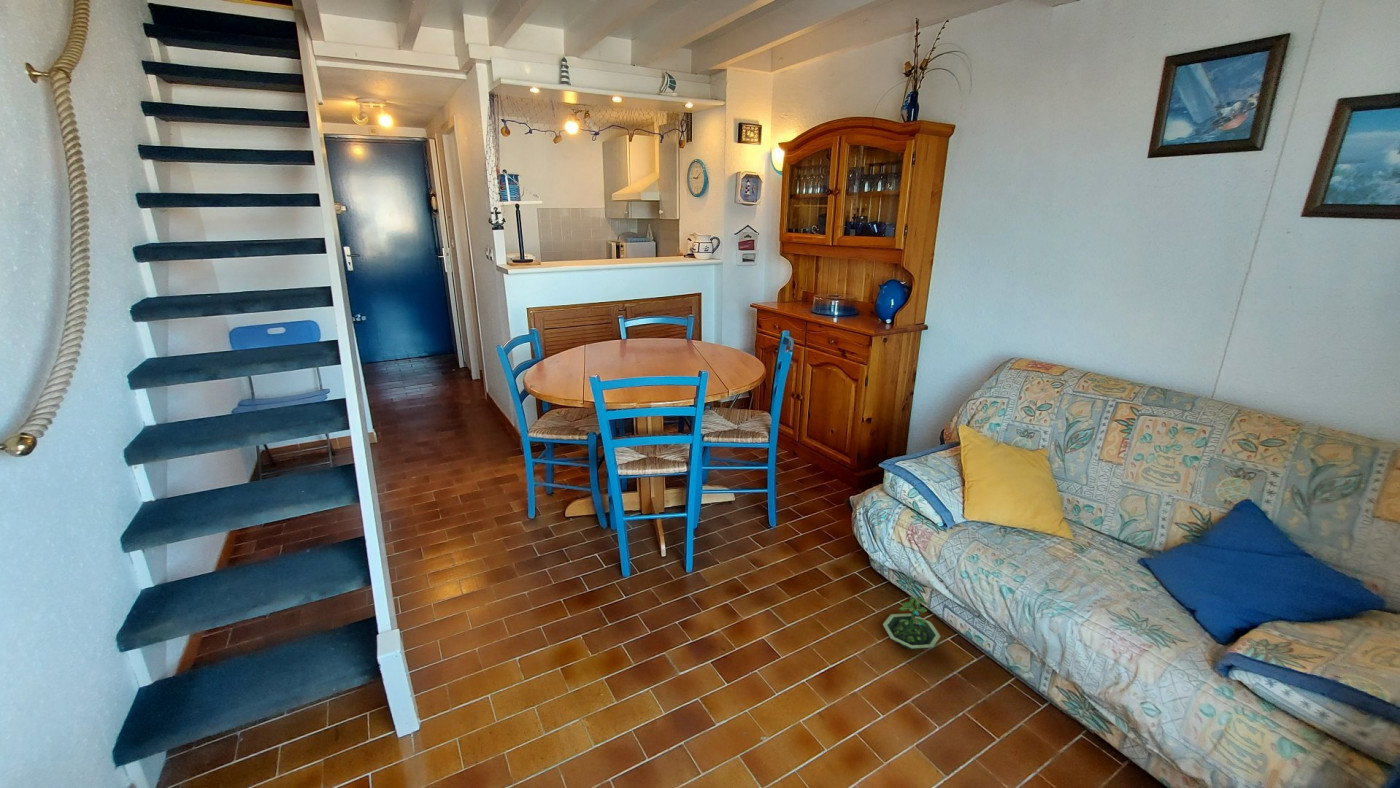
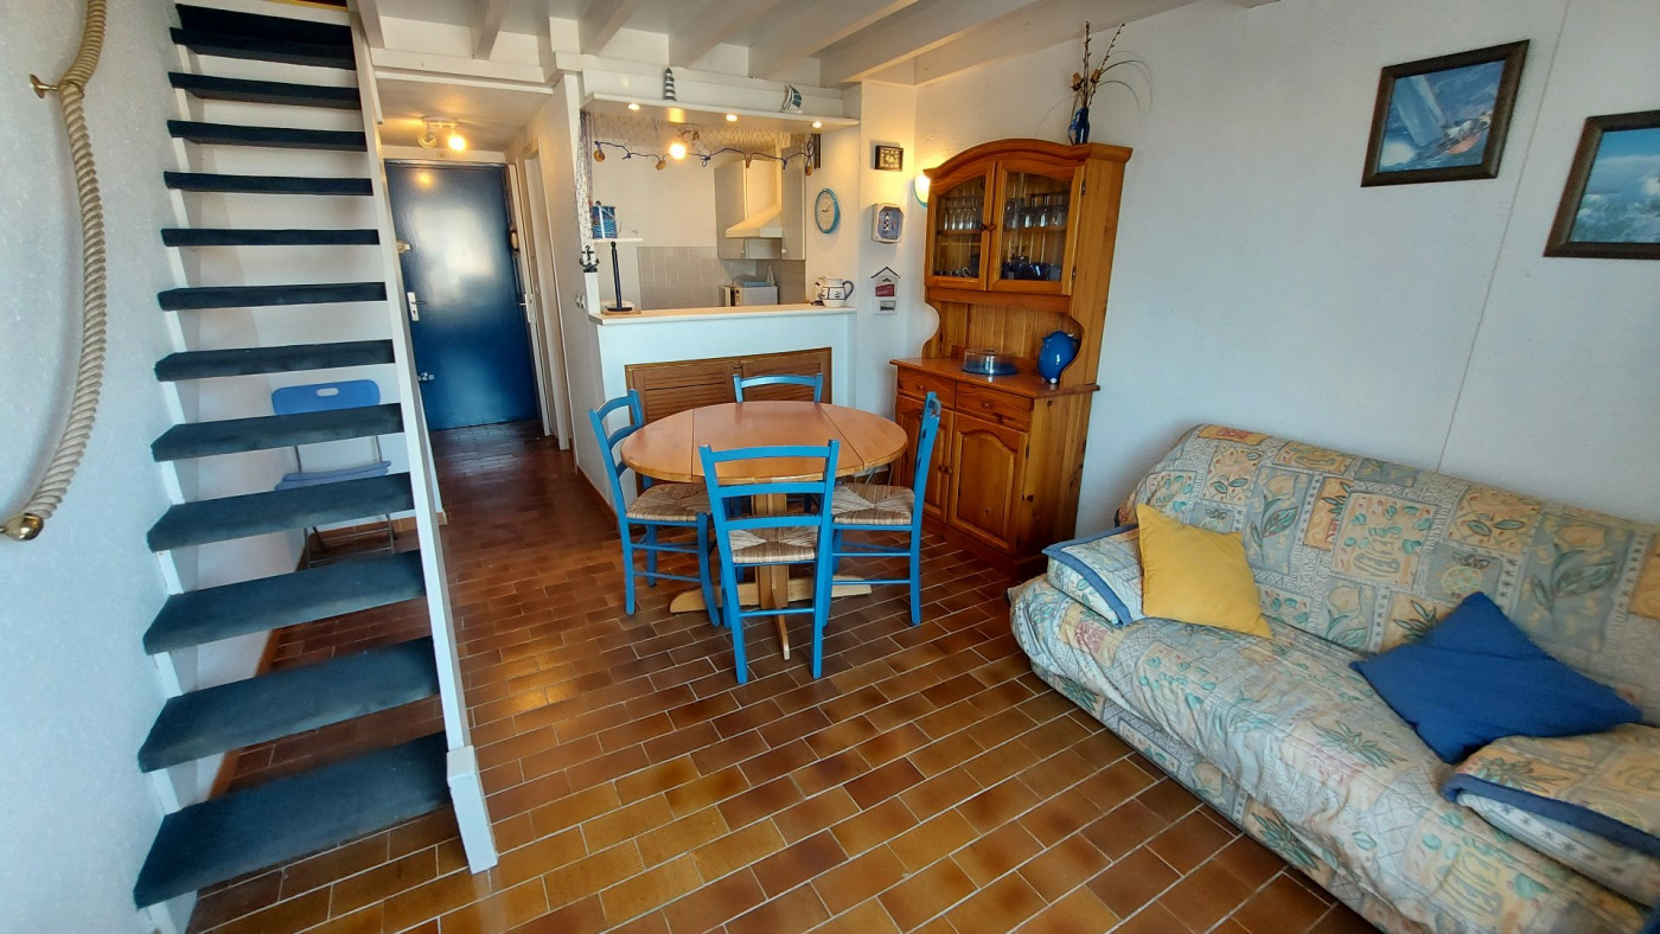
- terrarium (915, 605)
